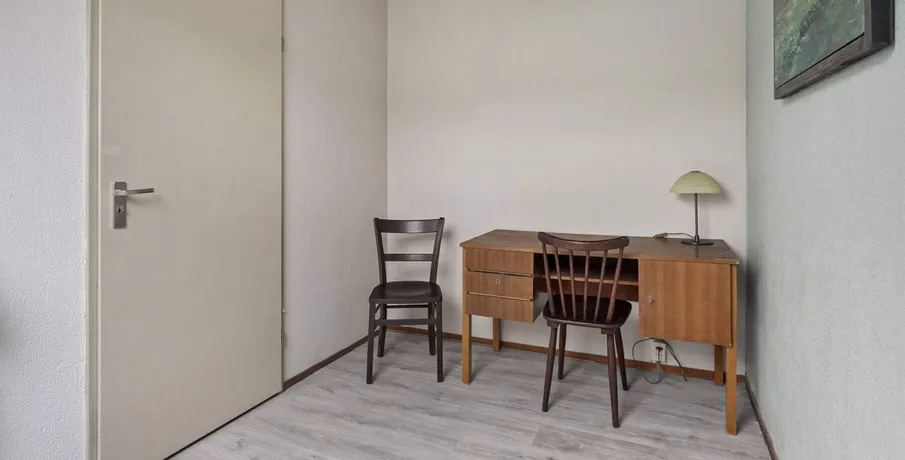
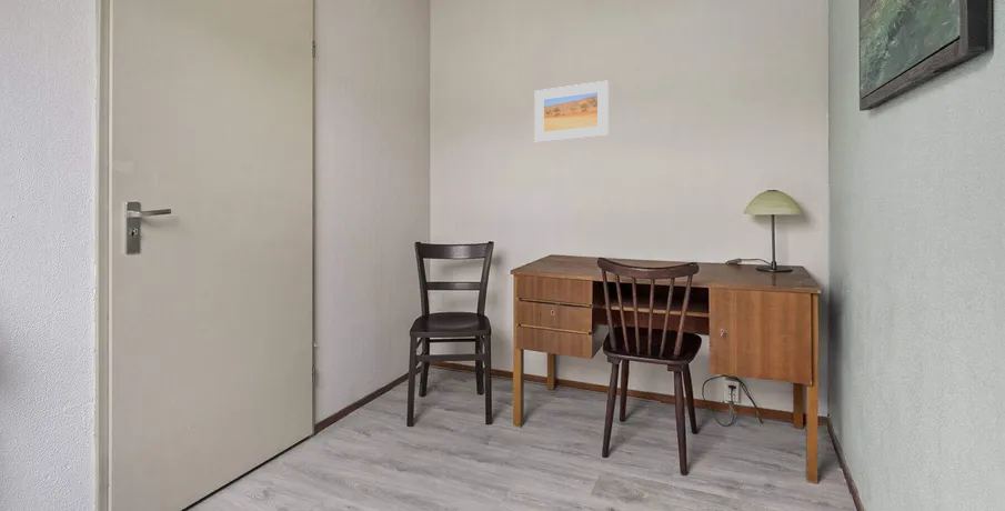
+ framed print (570, 112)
